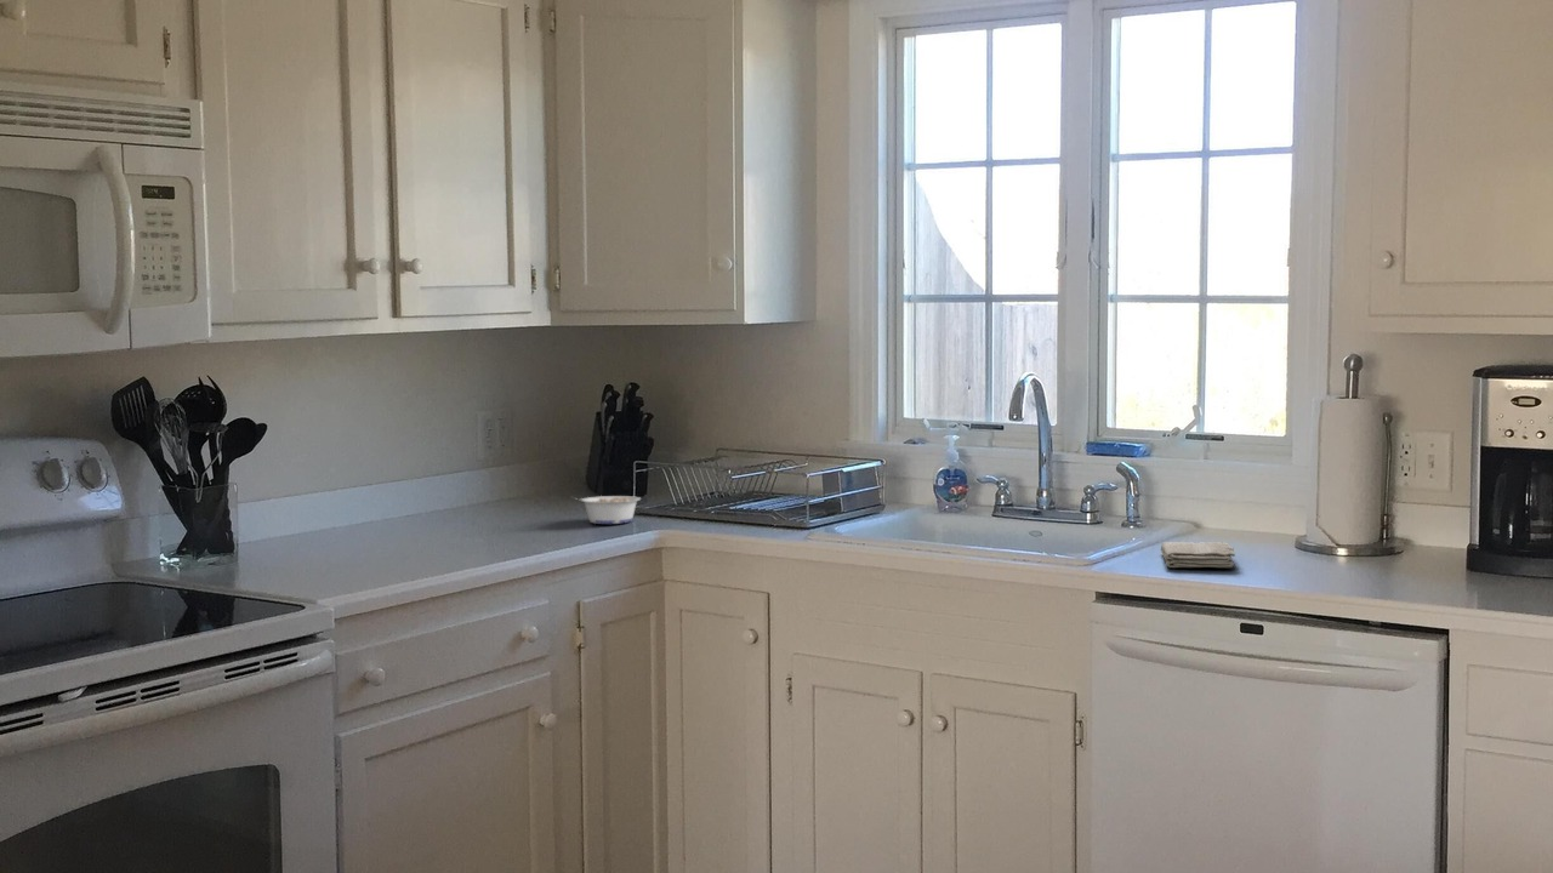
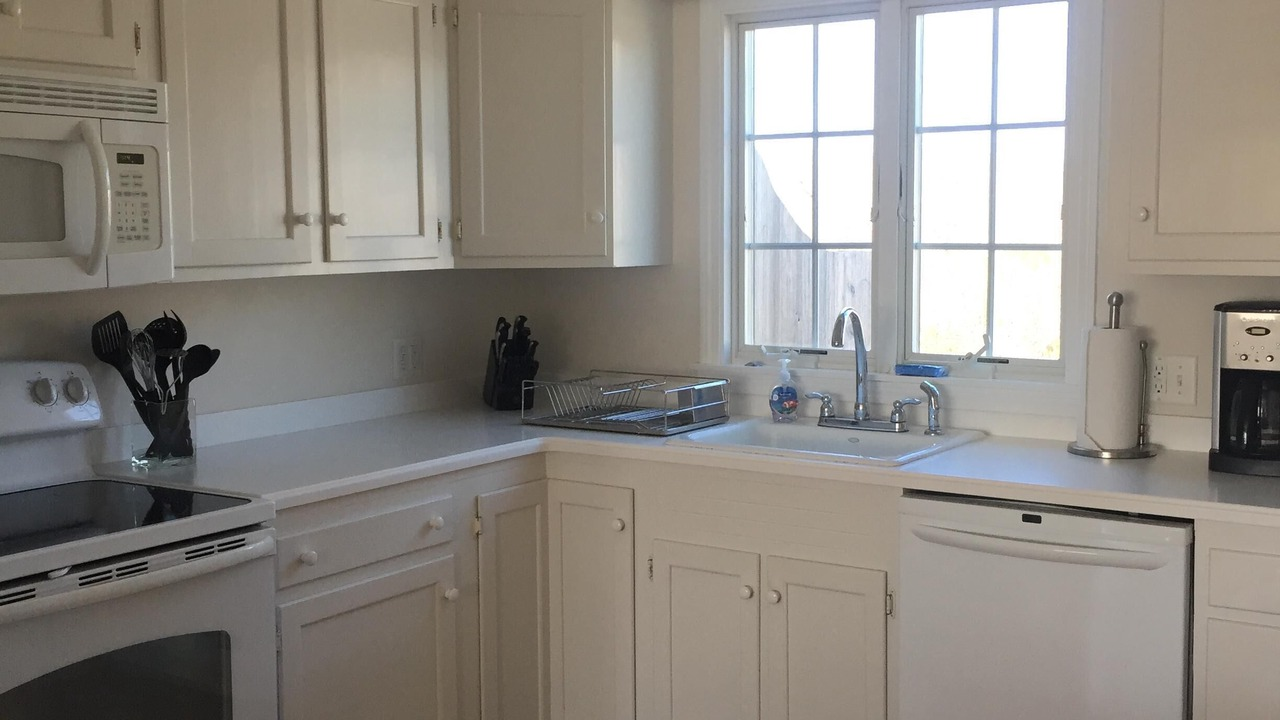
- washcloth (1196, 553)
- legume (609, 508)
